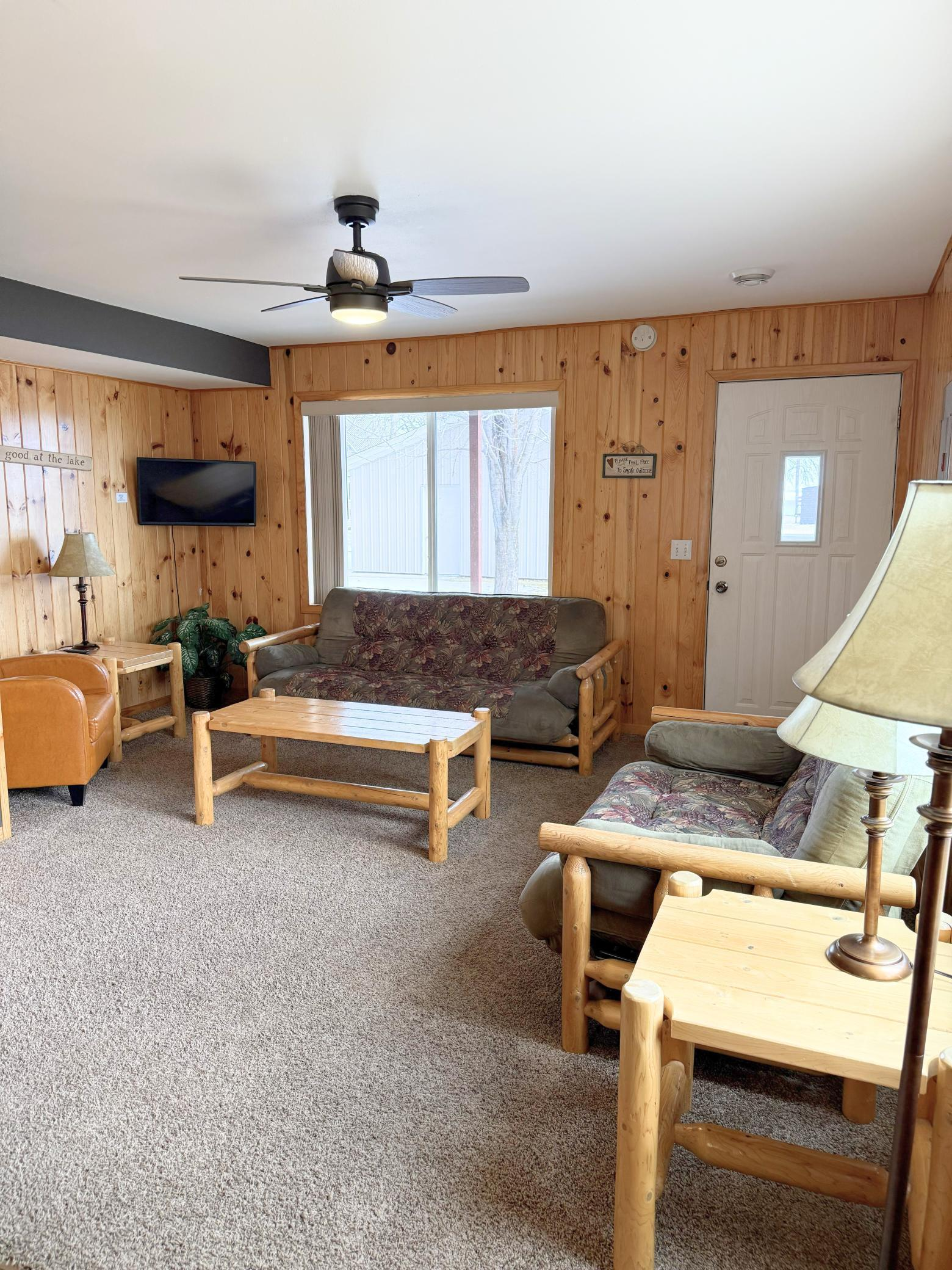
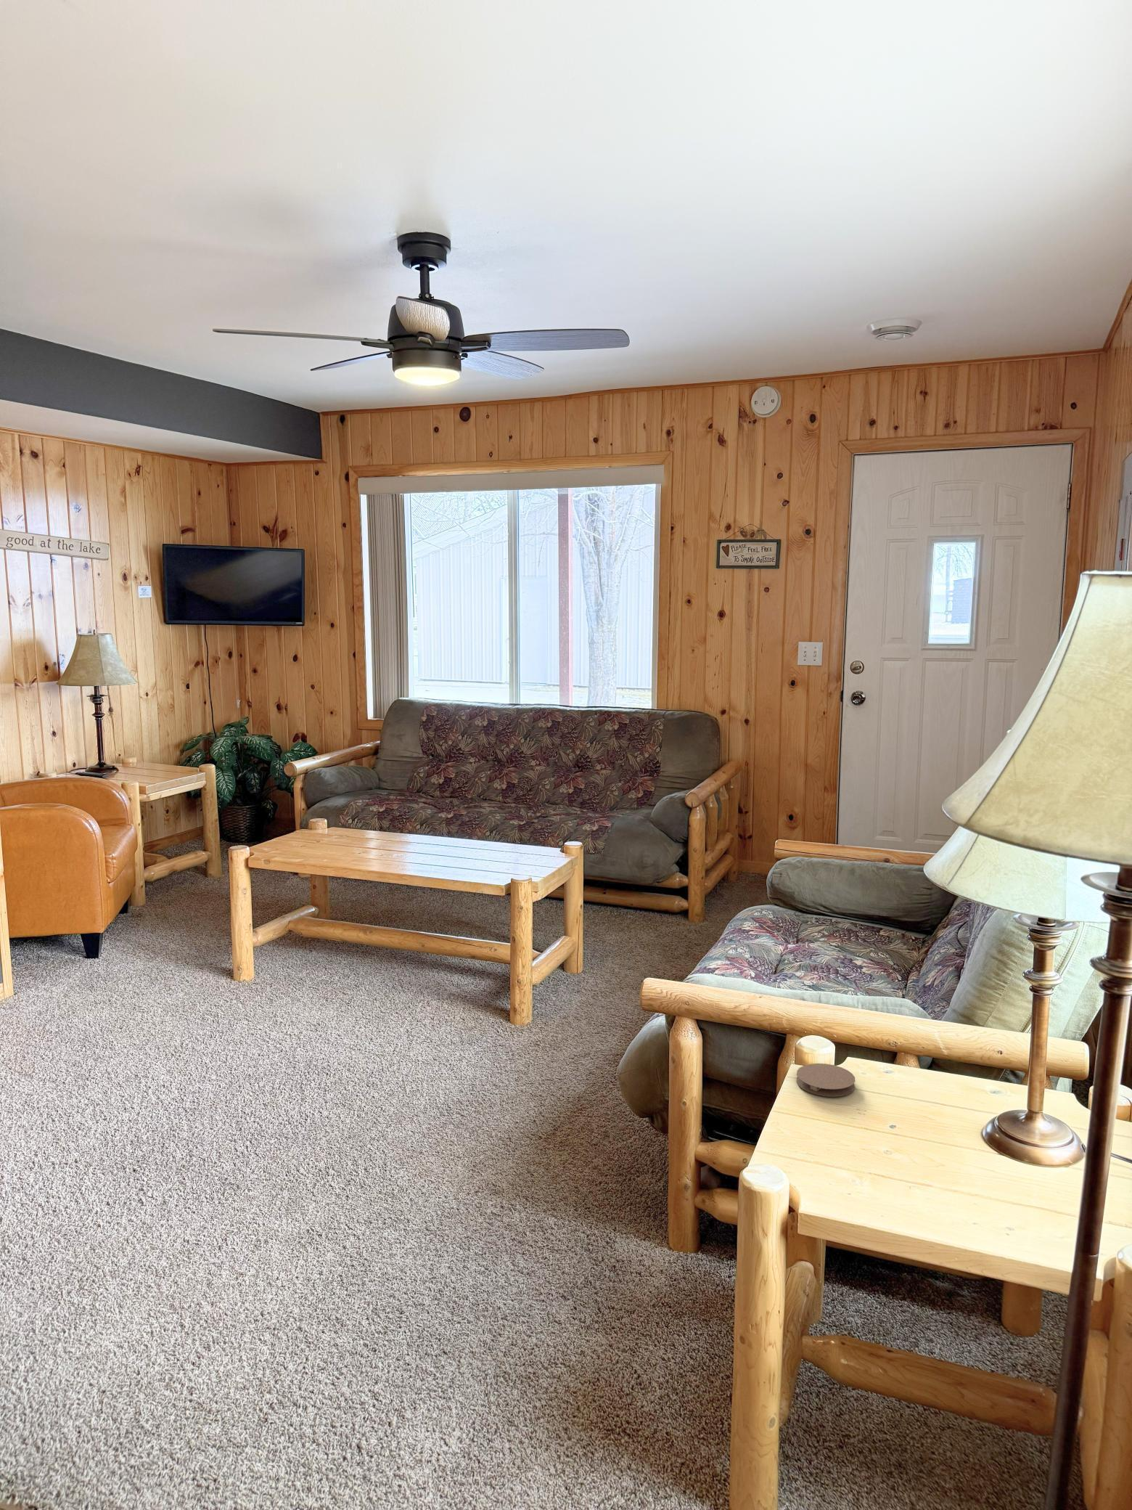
+ coaster (825, 1080)
